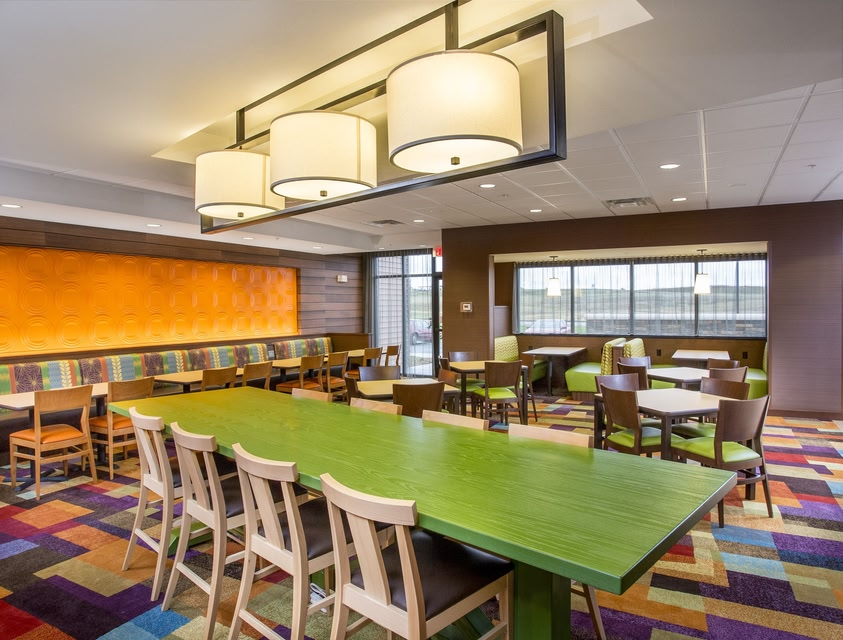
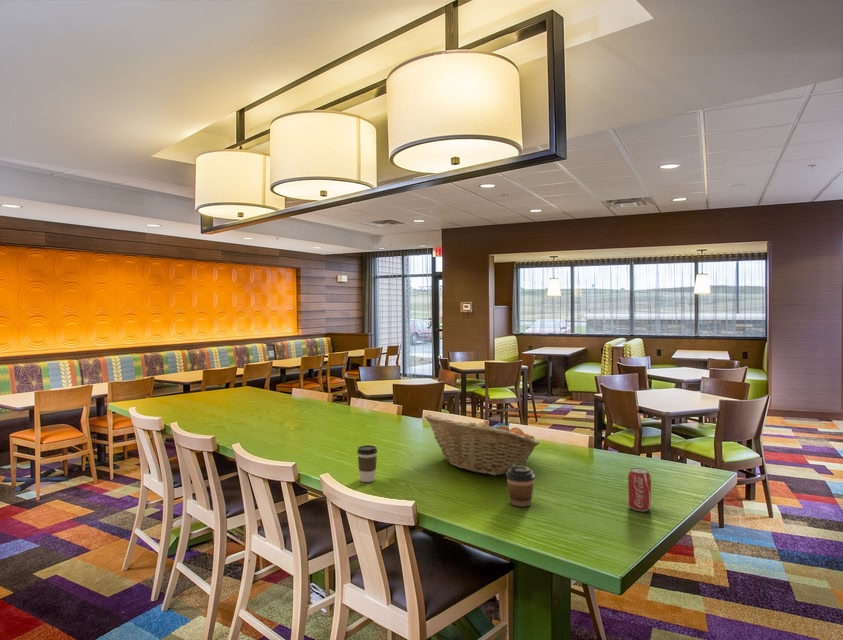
+ beverage can (639, 489)
+ fruit basket (480, 438)
+ coffee cup (367, 463)
+ coffee cup (520, 484)
